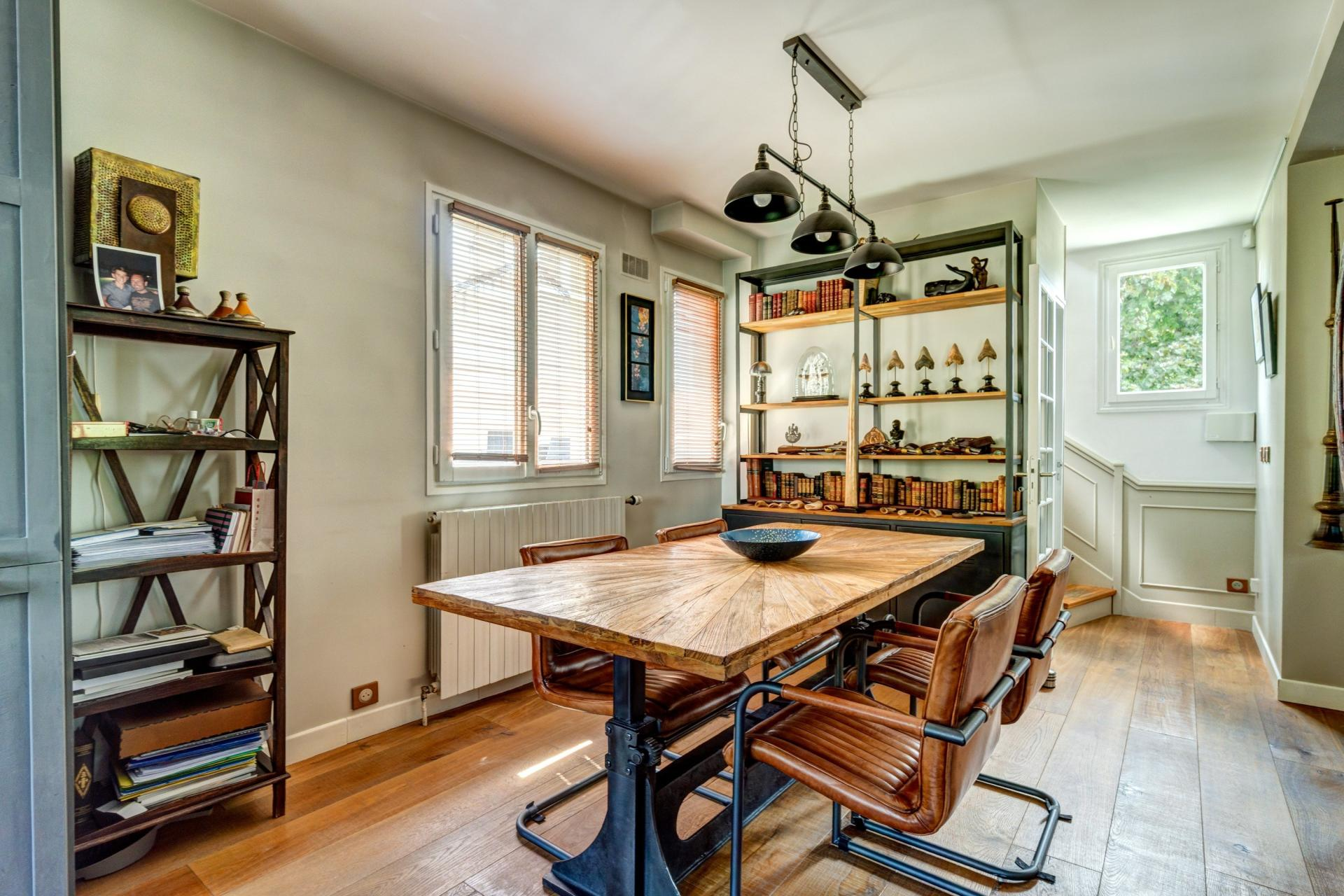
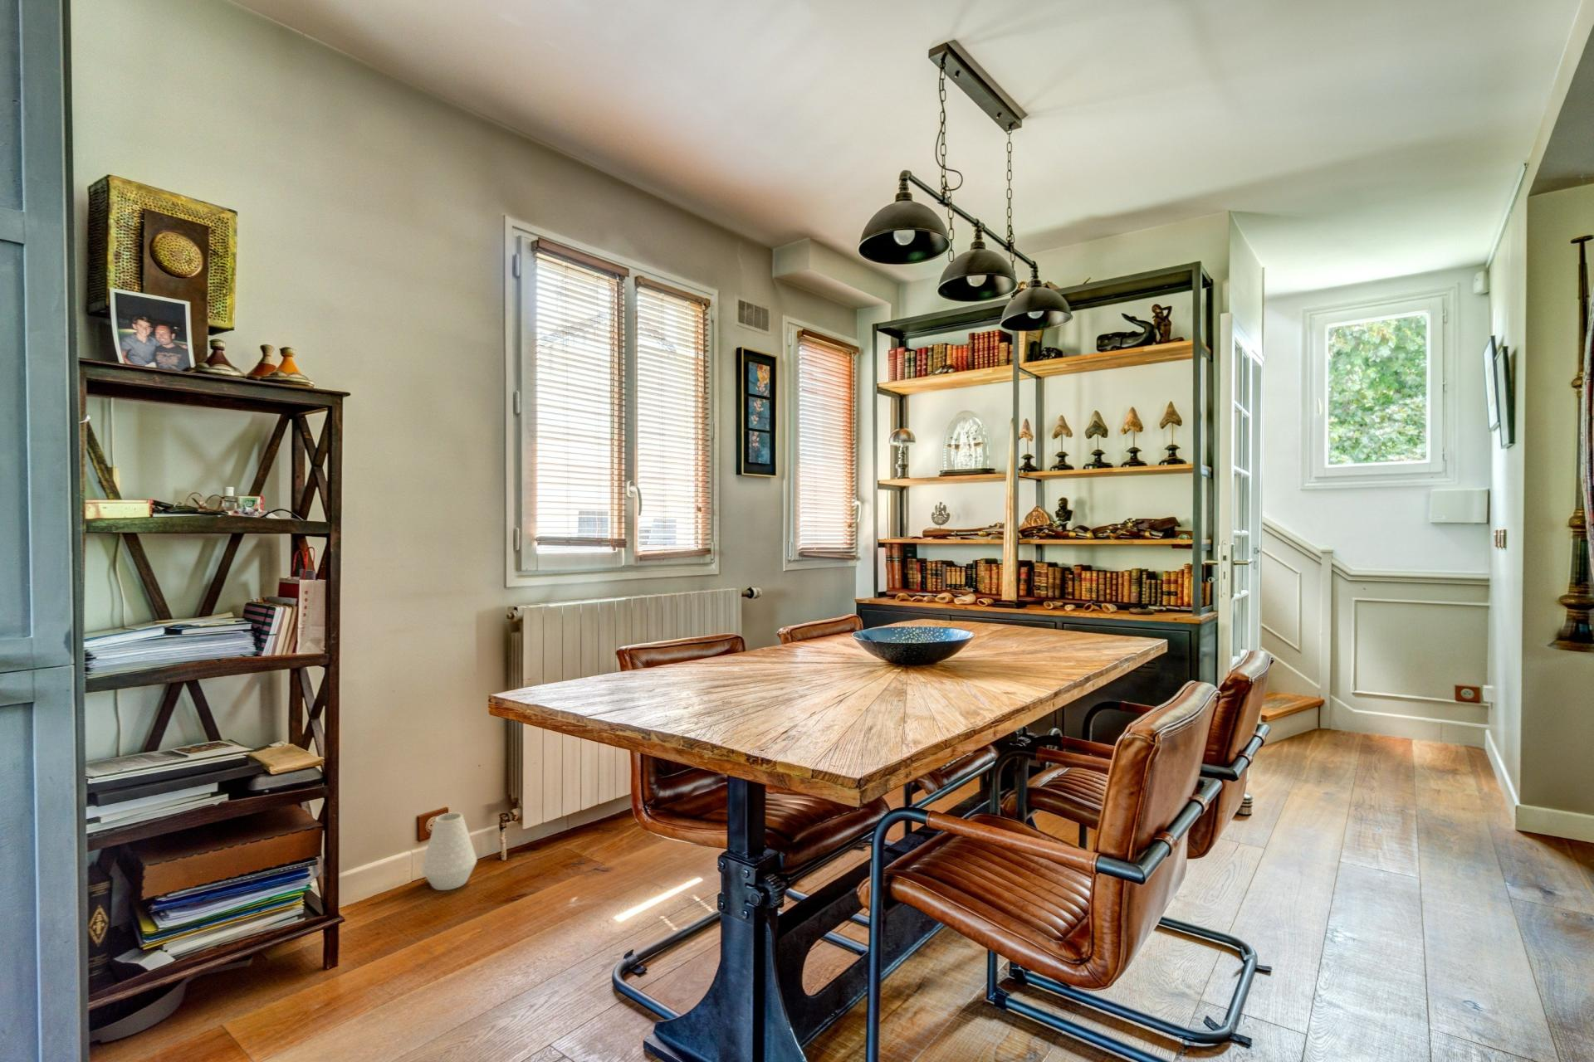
+ vase (449, 850)
